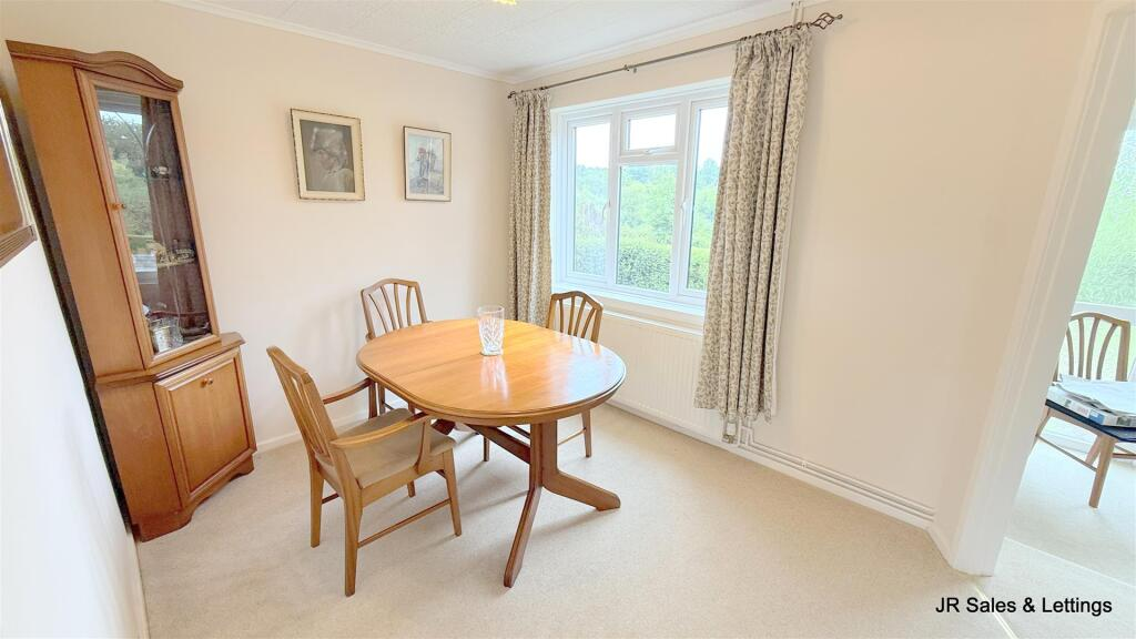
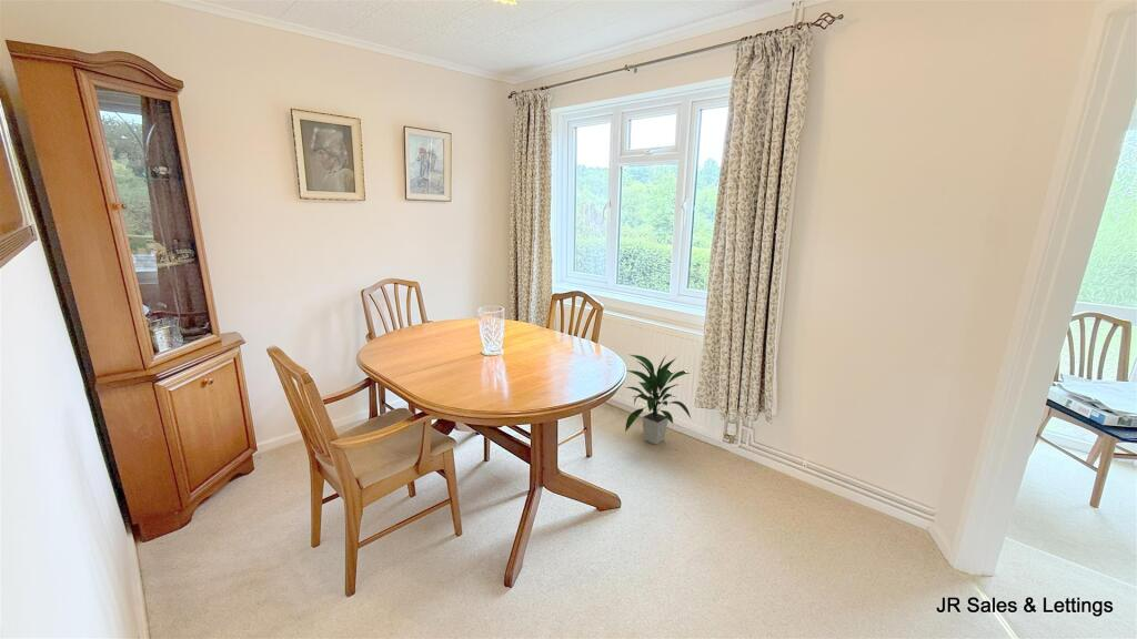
+ indoor plant (653, 396)
